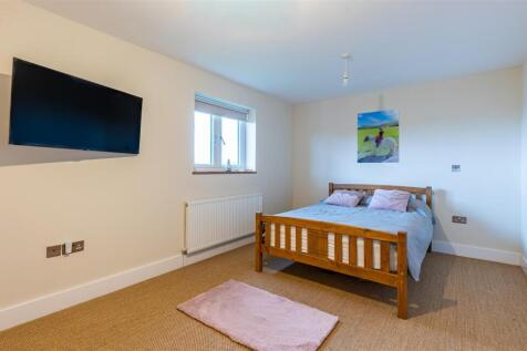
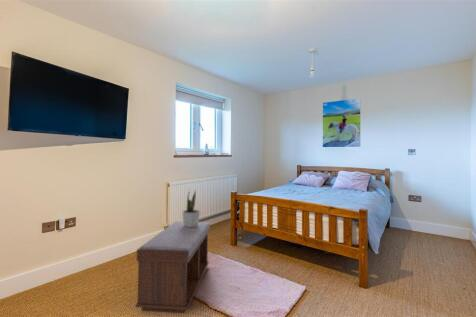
+ potted plant (191, 206)
+ bench (180, 258)
